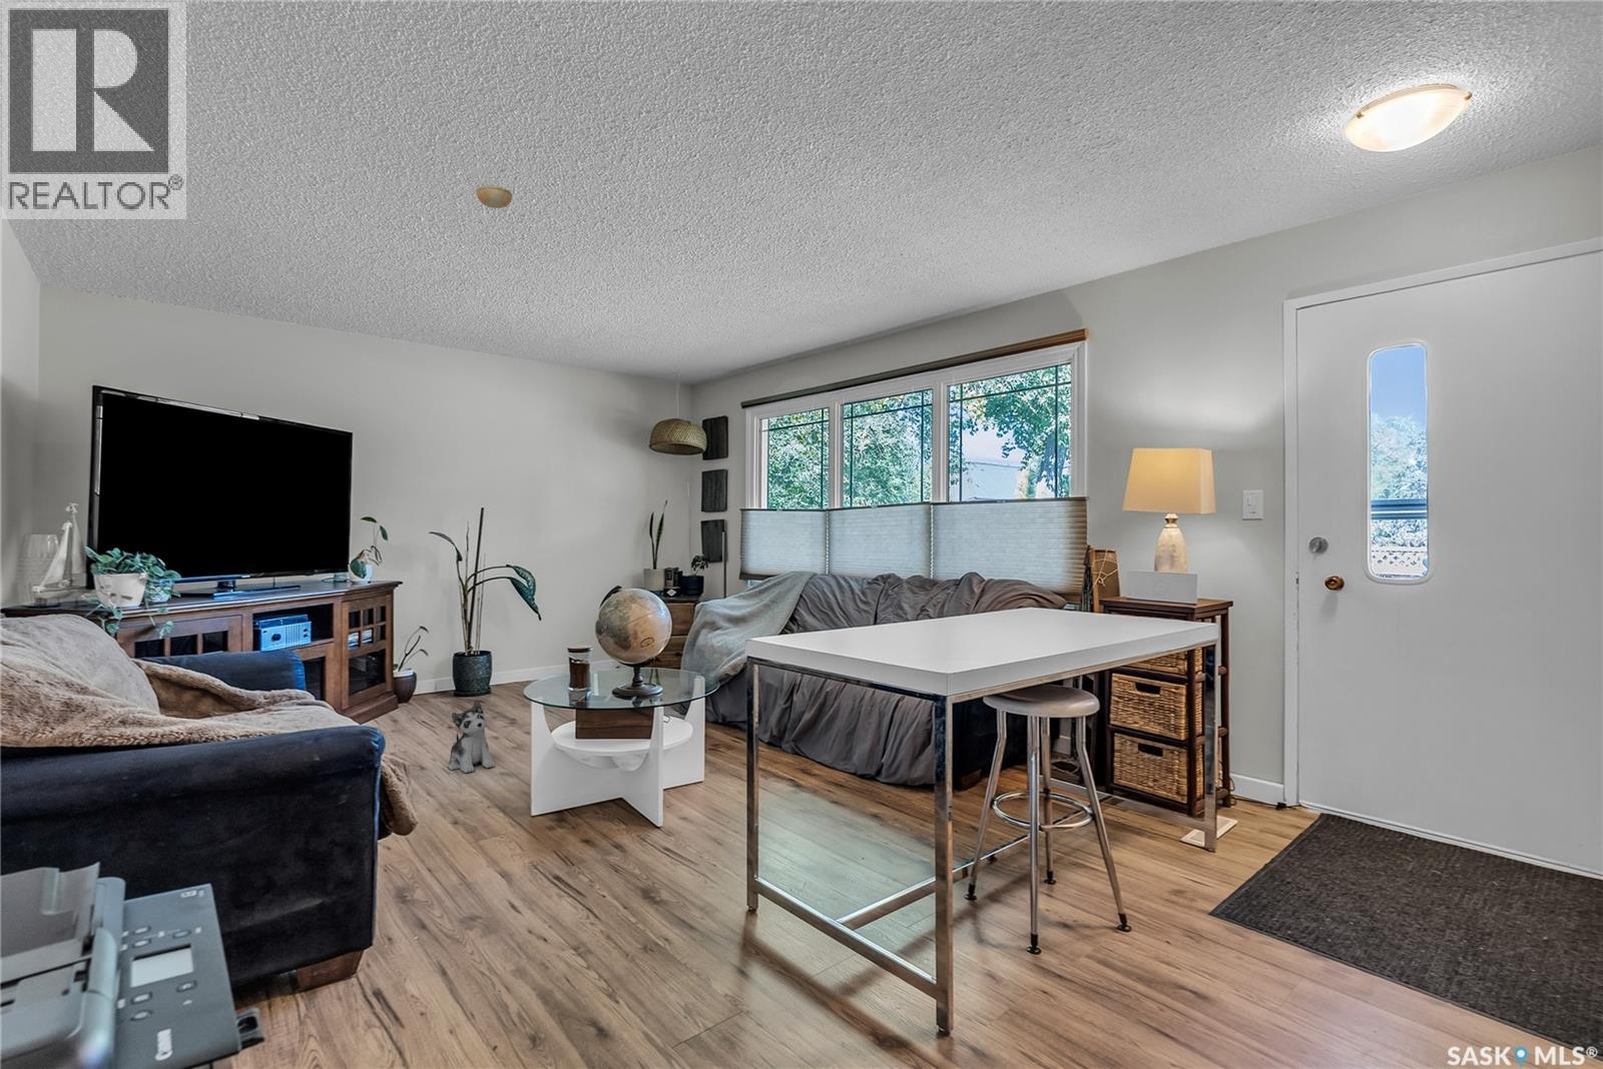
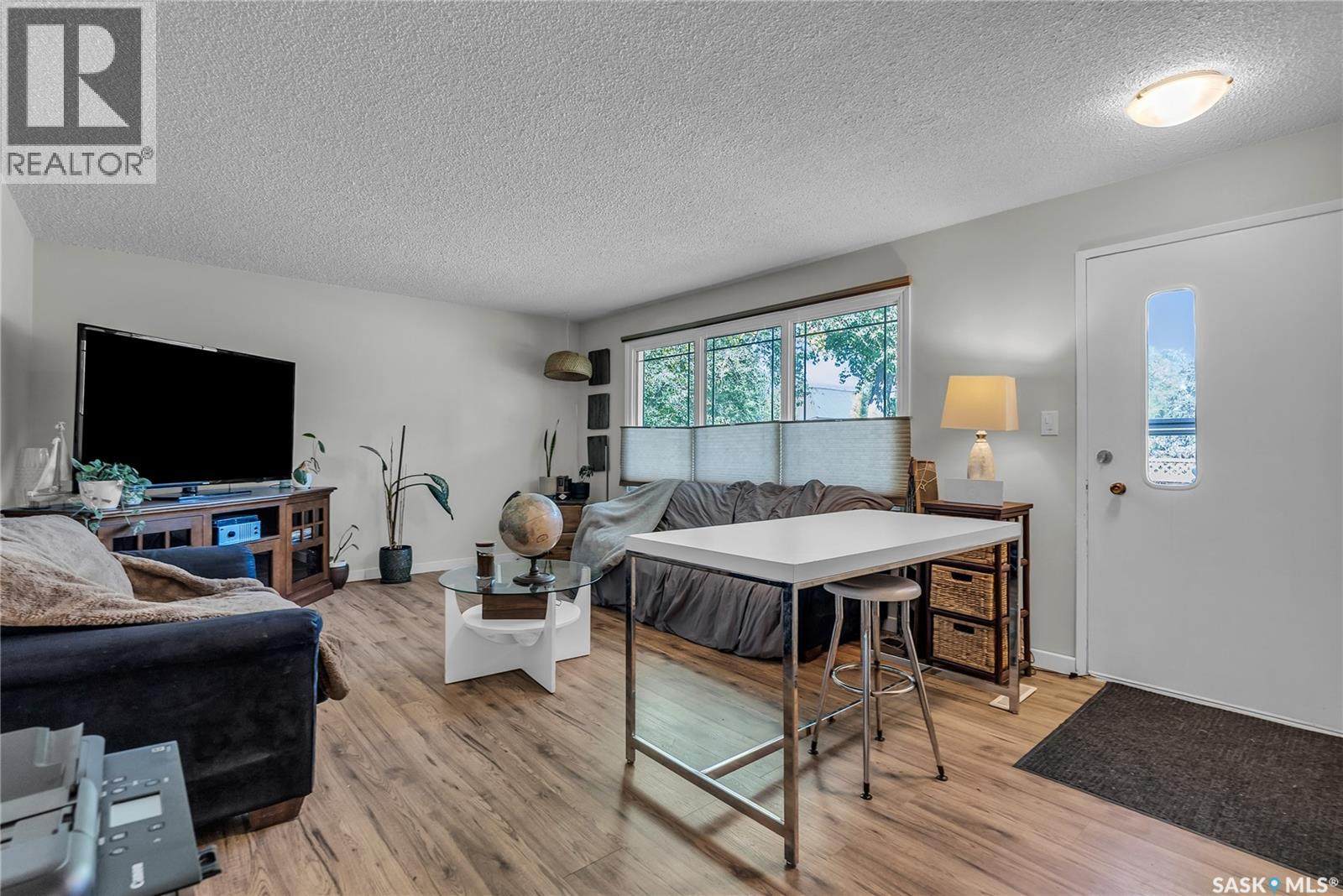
- smoke detector (494, 196)
- plush toy (469, 731)
